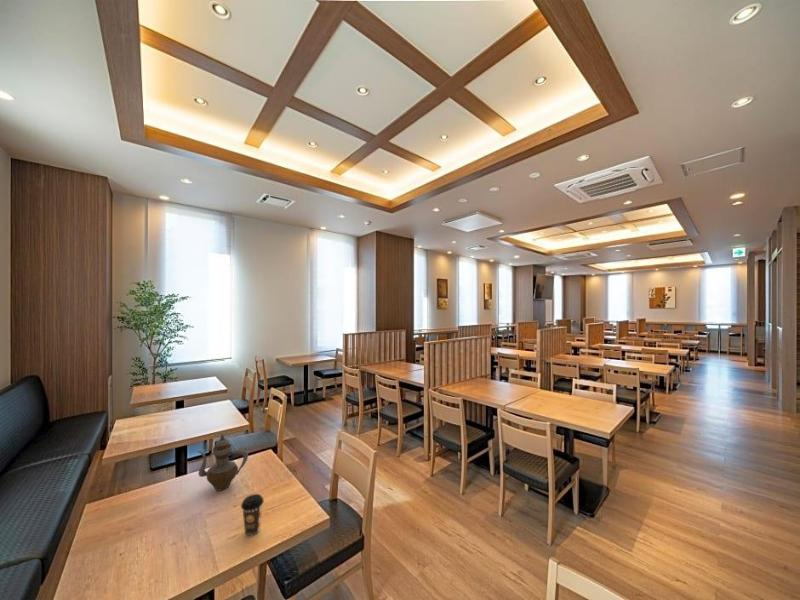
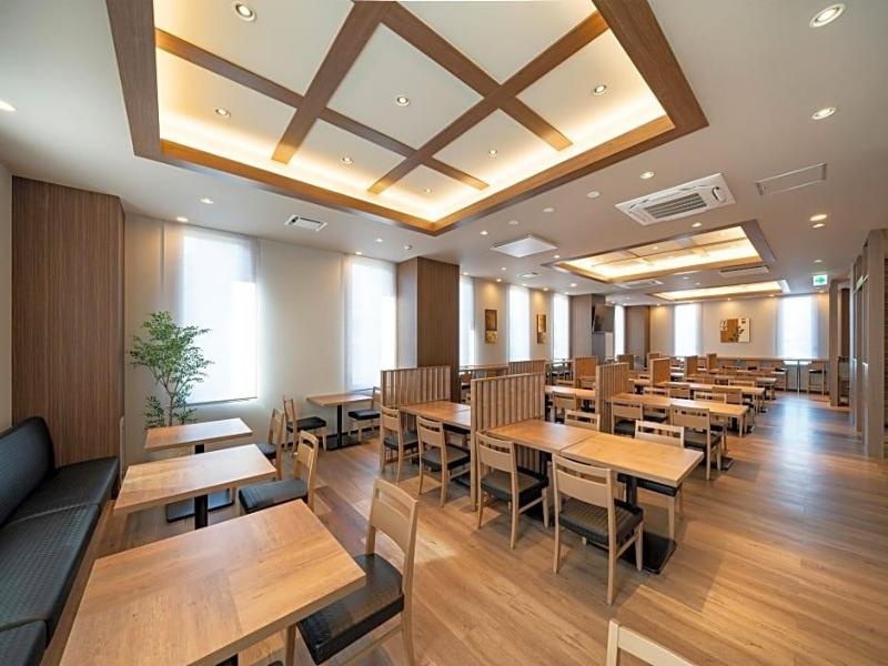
- teapot (223, 459)
- coffee cup (252, 515)
